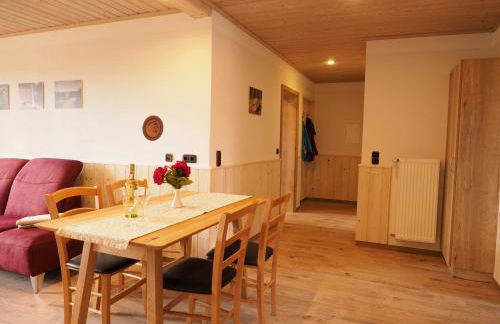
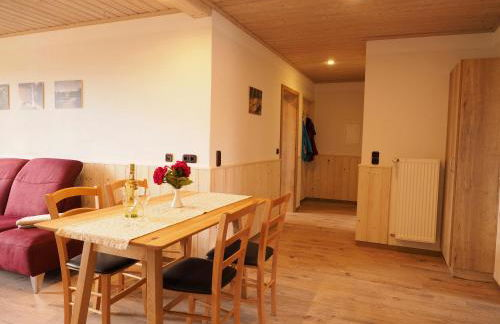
- decorative plate (153, 128)
